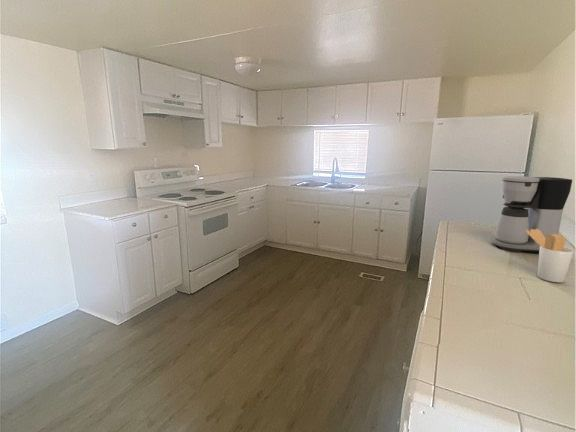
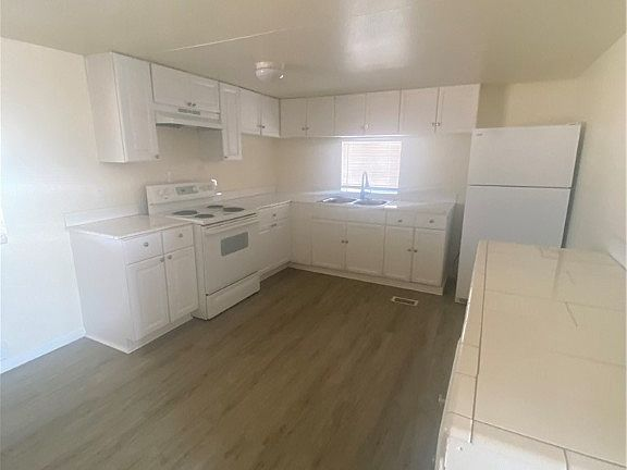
- coffee maker (527, 212)
- utensil holder (546, 253)
